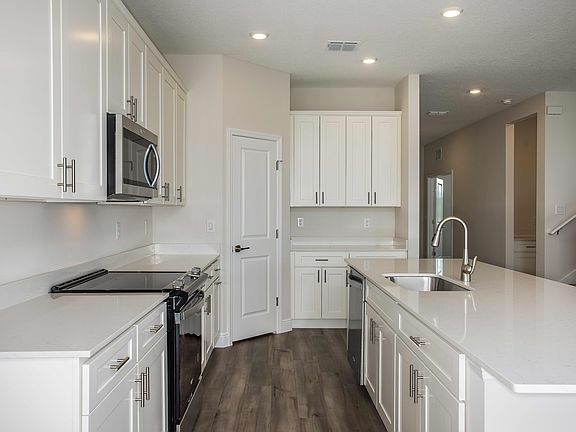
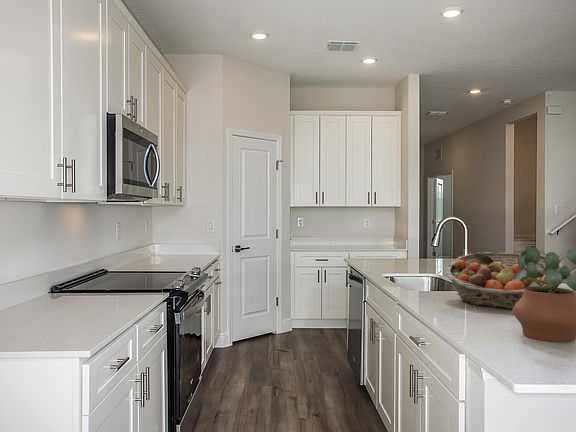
+ fruit basket (503, 279)
+ potted plant (549, 291)
